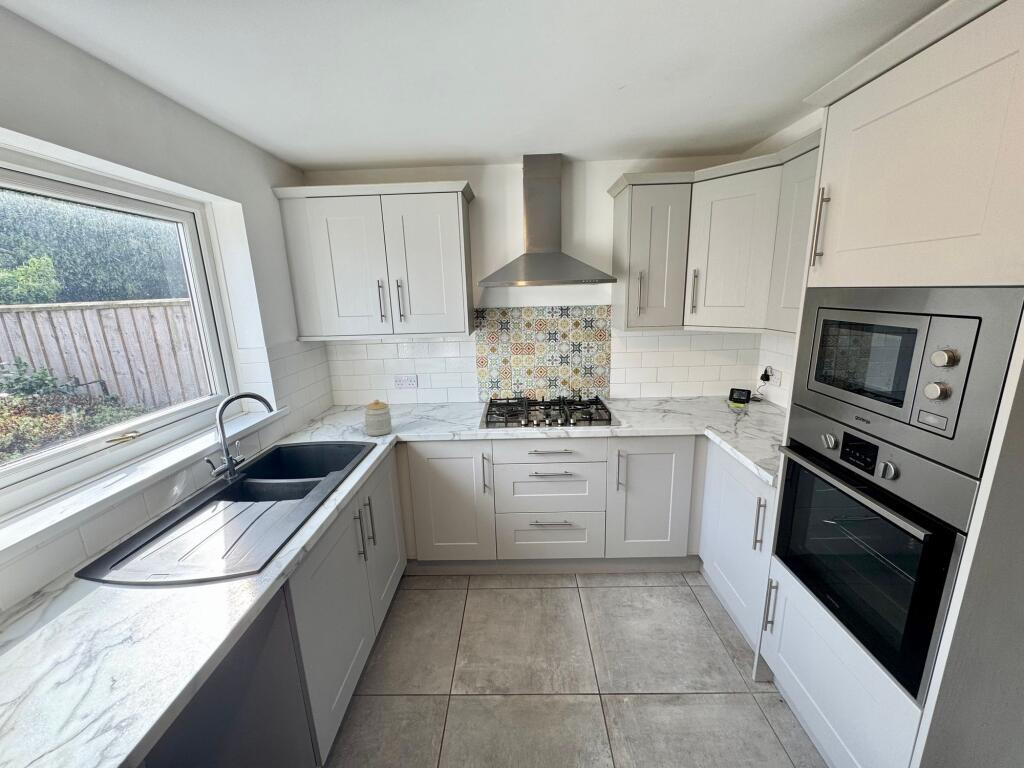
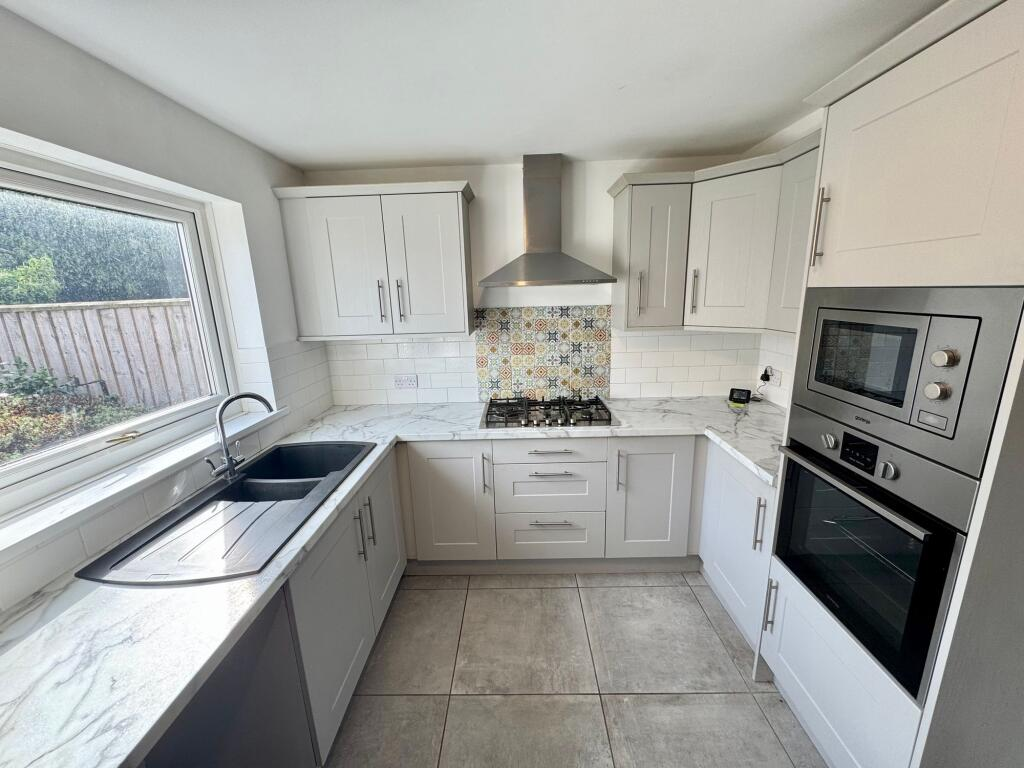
- jar (377, 416)
